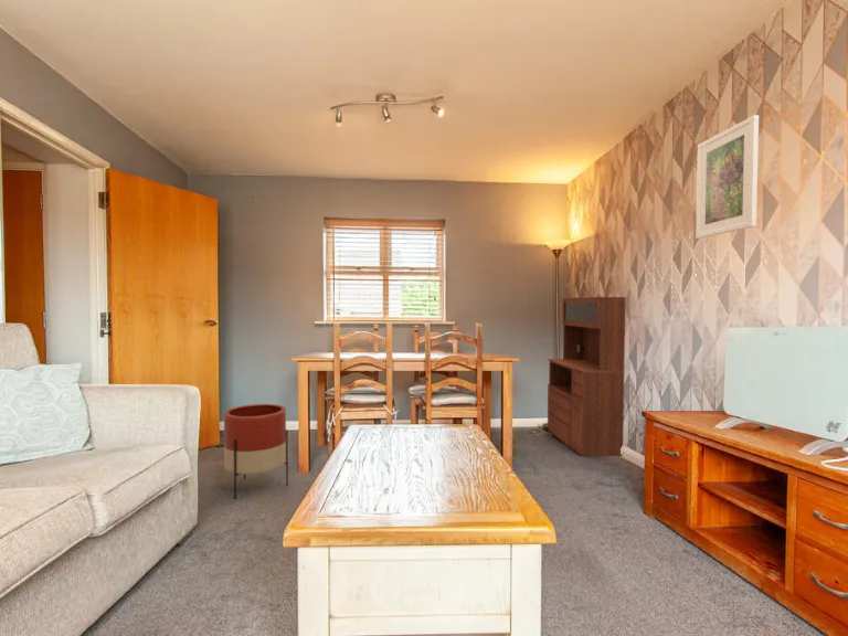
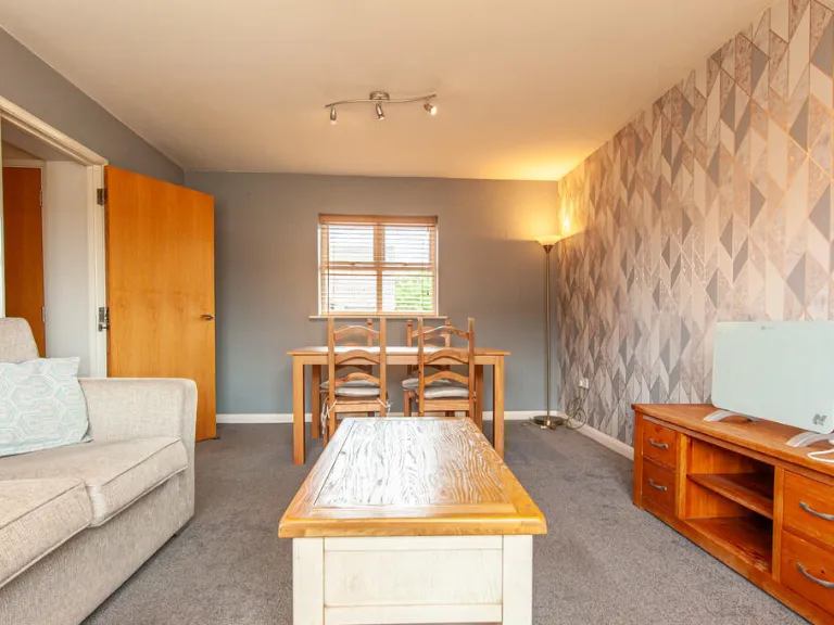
- shelving unit (581, 370)
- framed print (724, 182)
- planter (255, 449)
